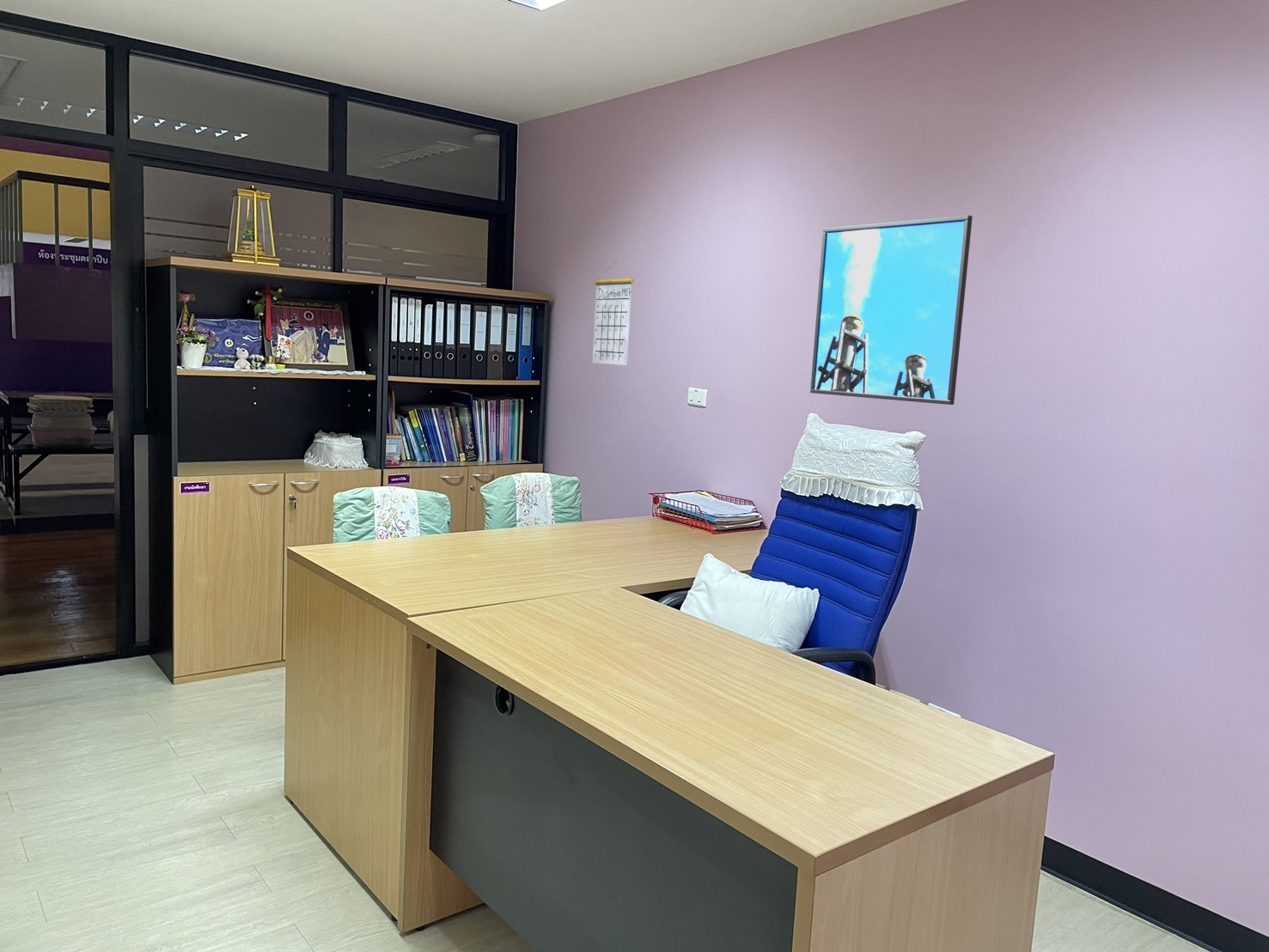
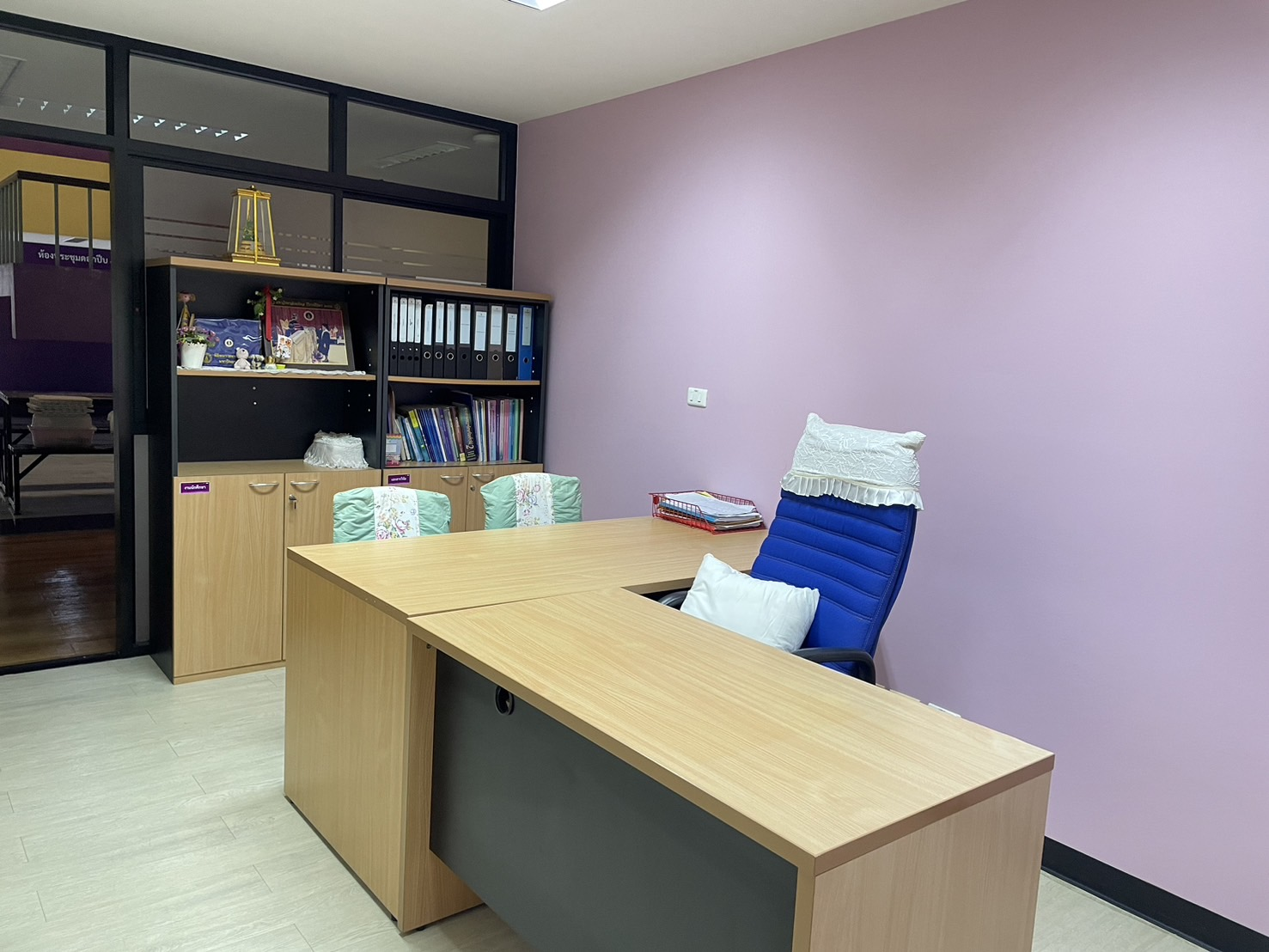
- calendar (612, 311)
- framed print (884, 311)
